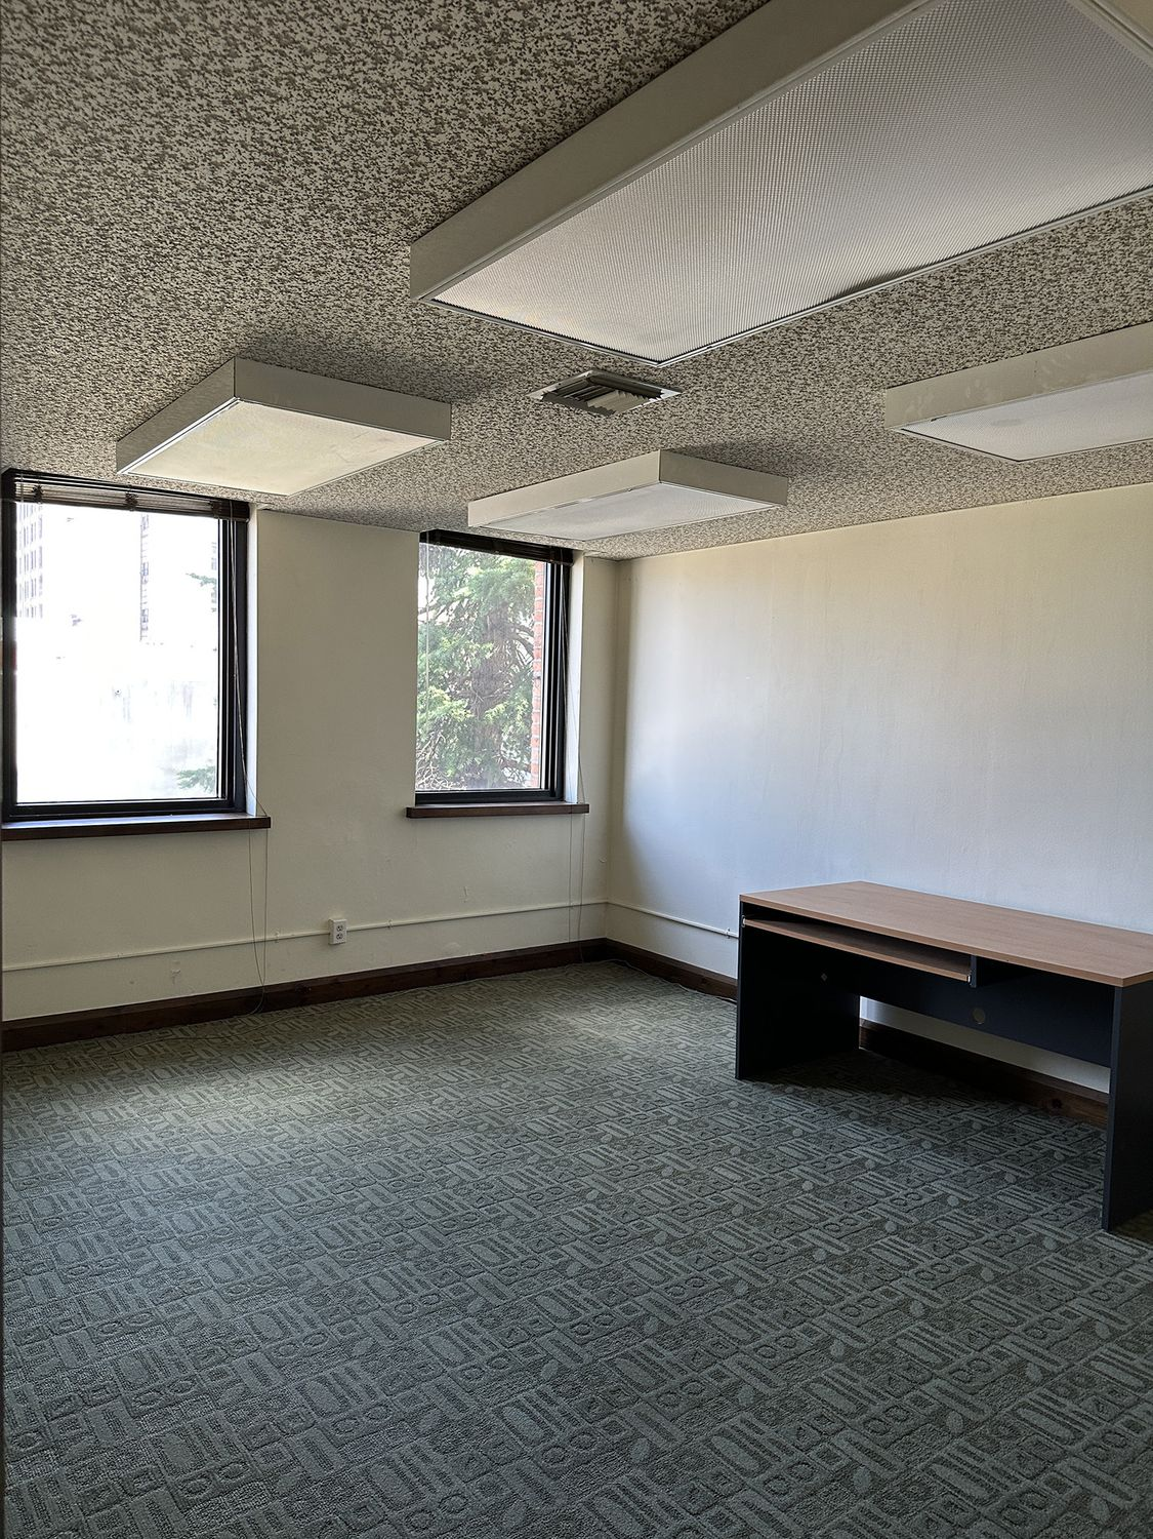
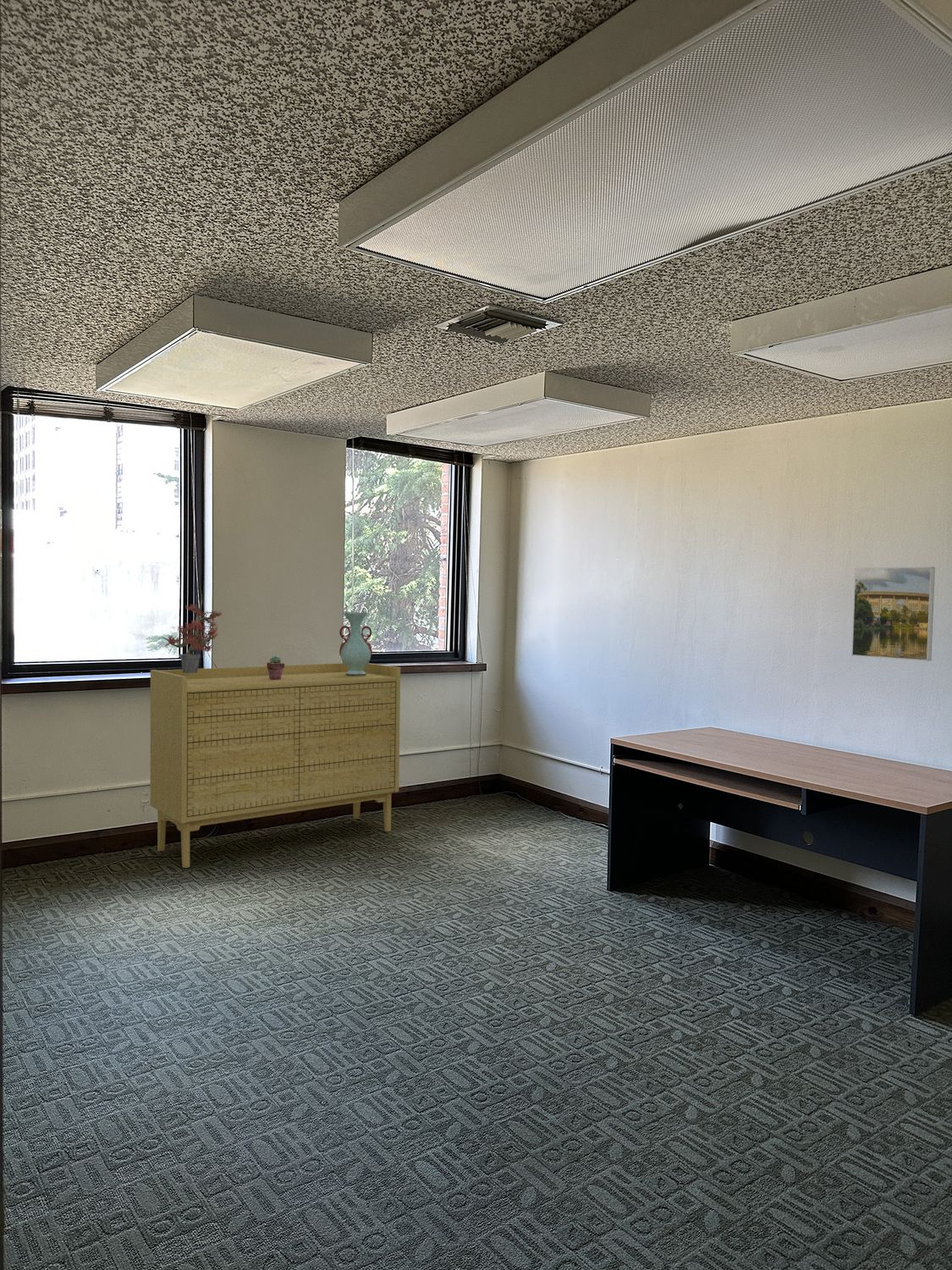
+ decorative vase (355, 643)
+ potted succulent (275, 667)
+ sideboard (280, 754)
+ potted plant (194, 641)
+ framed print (891, 612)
